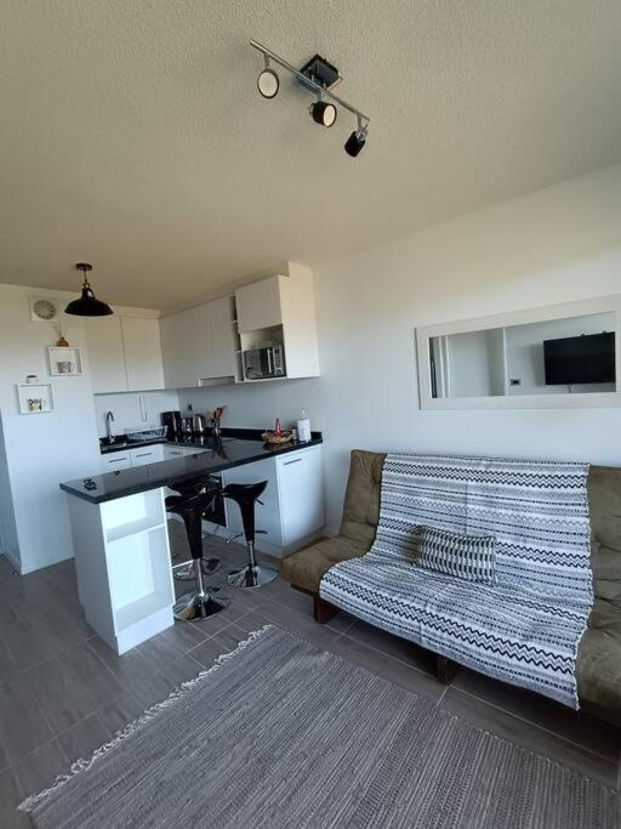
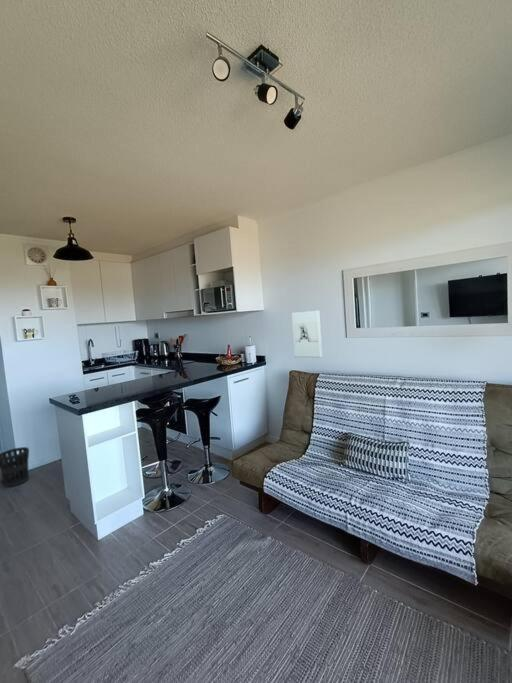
+ wastebasket (15, 466)
+ wall sculpture (306, 334)
